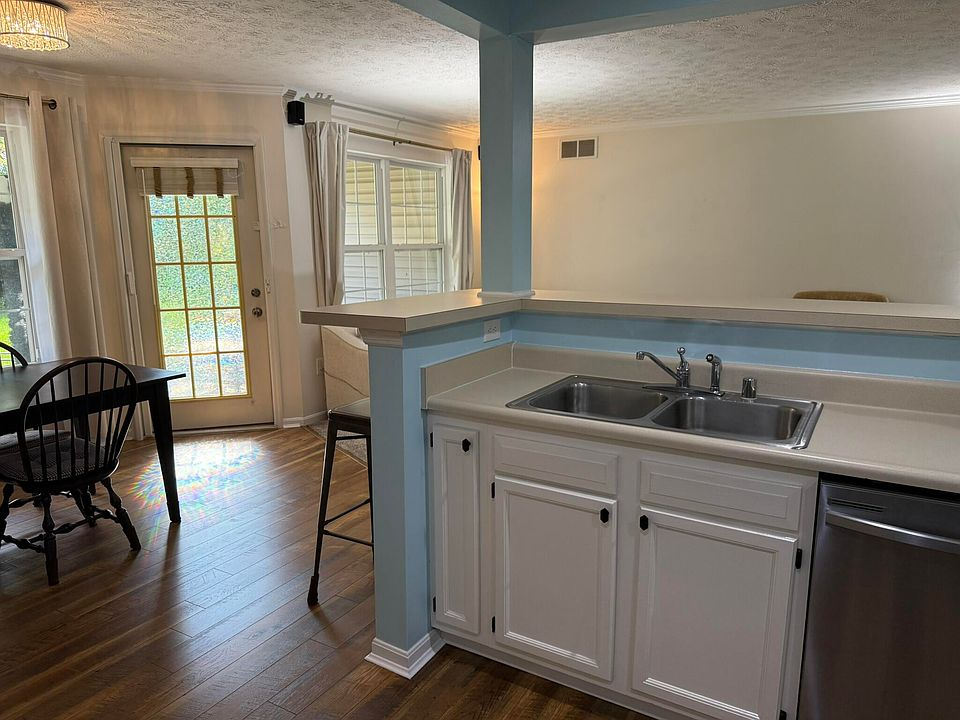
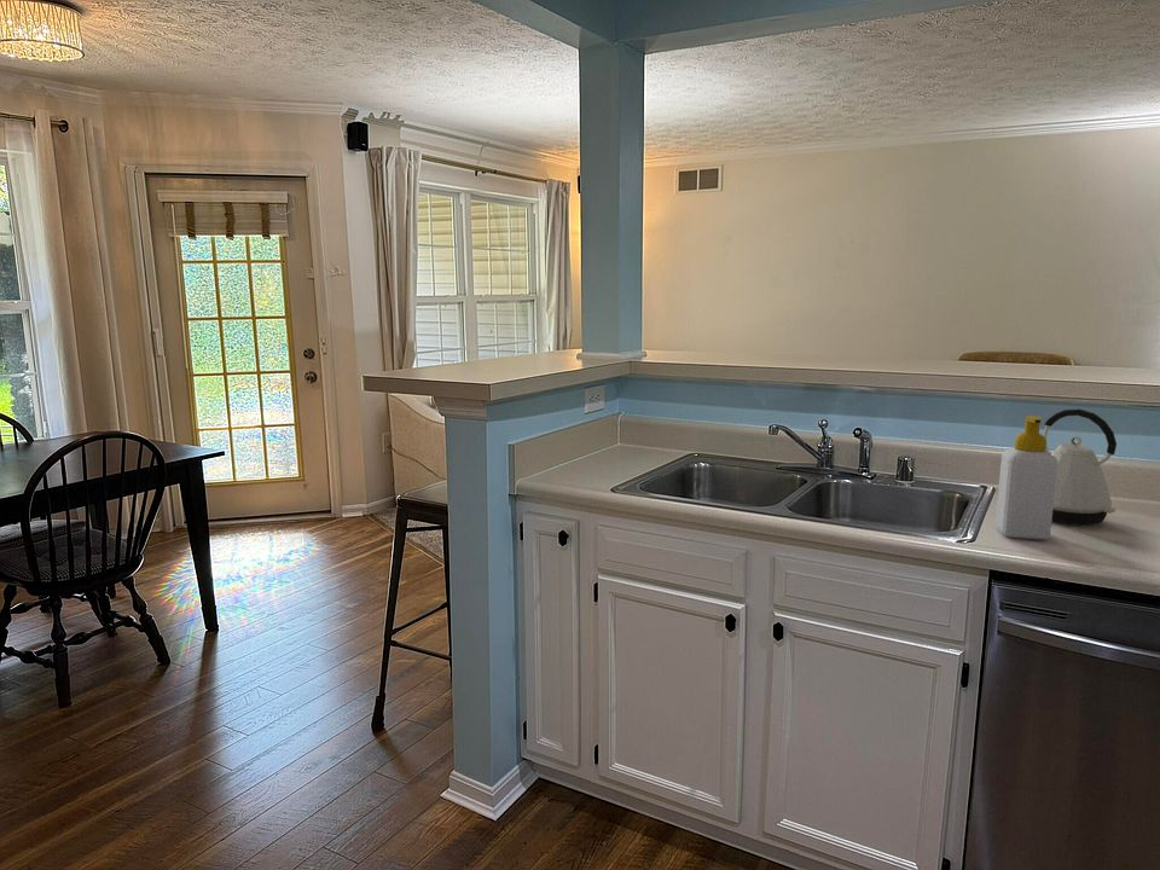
+ kettle (1071, 463)
+ soap bottle (1027, 475)
